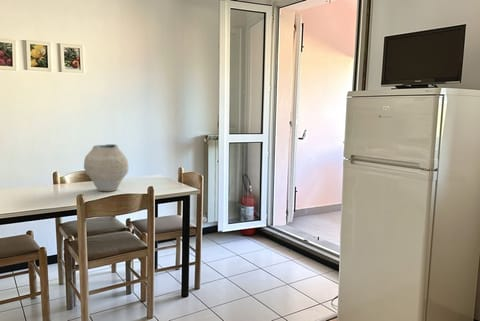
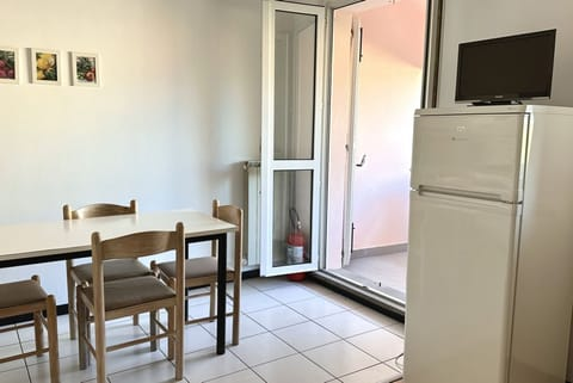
- vase (106, 167)
